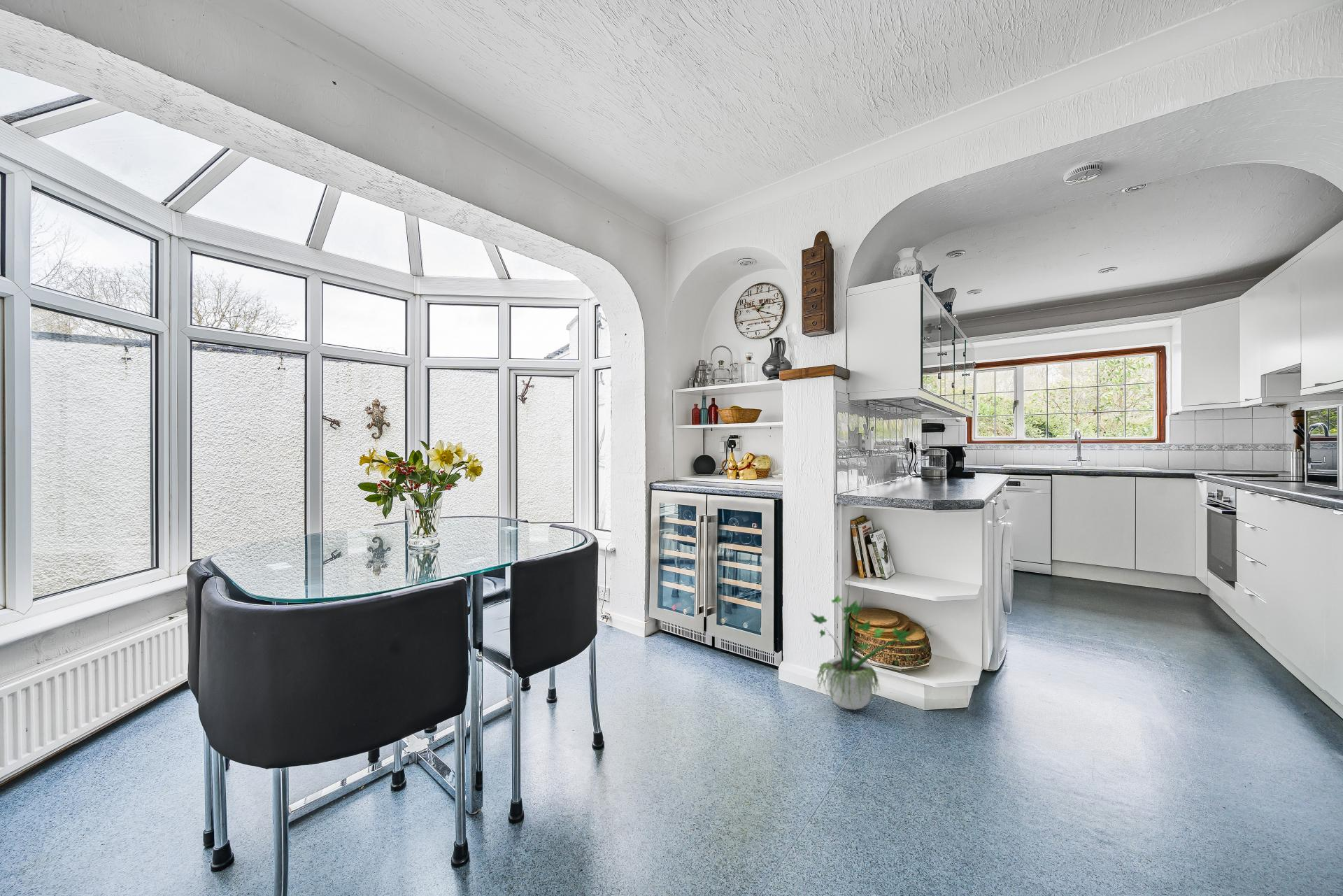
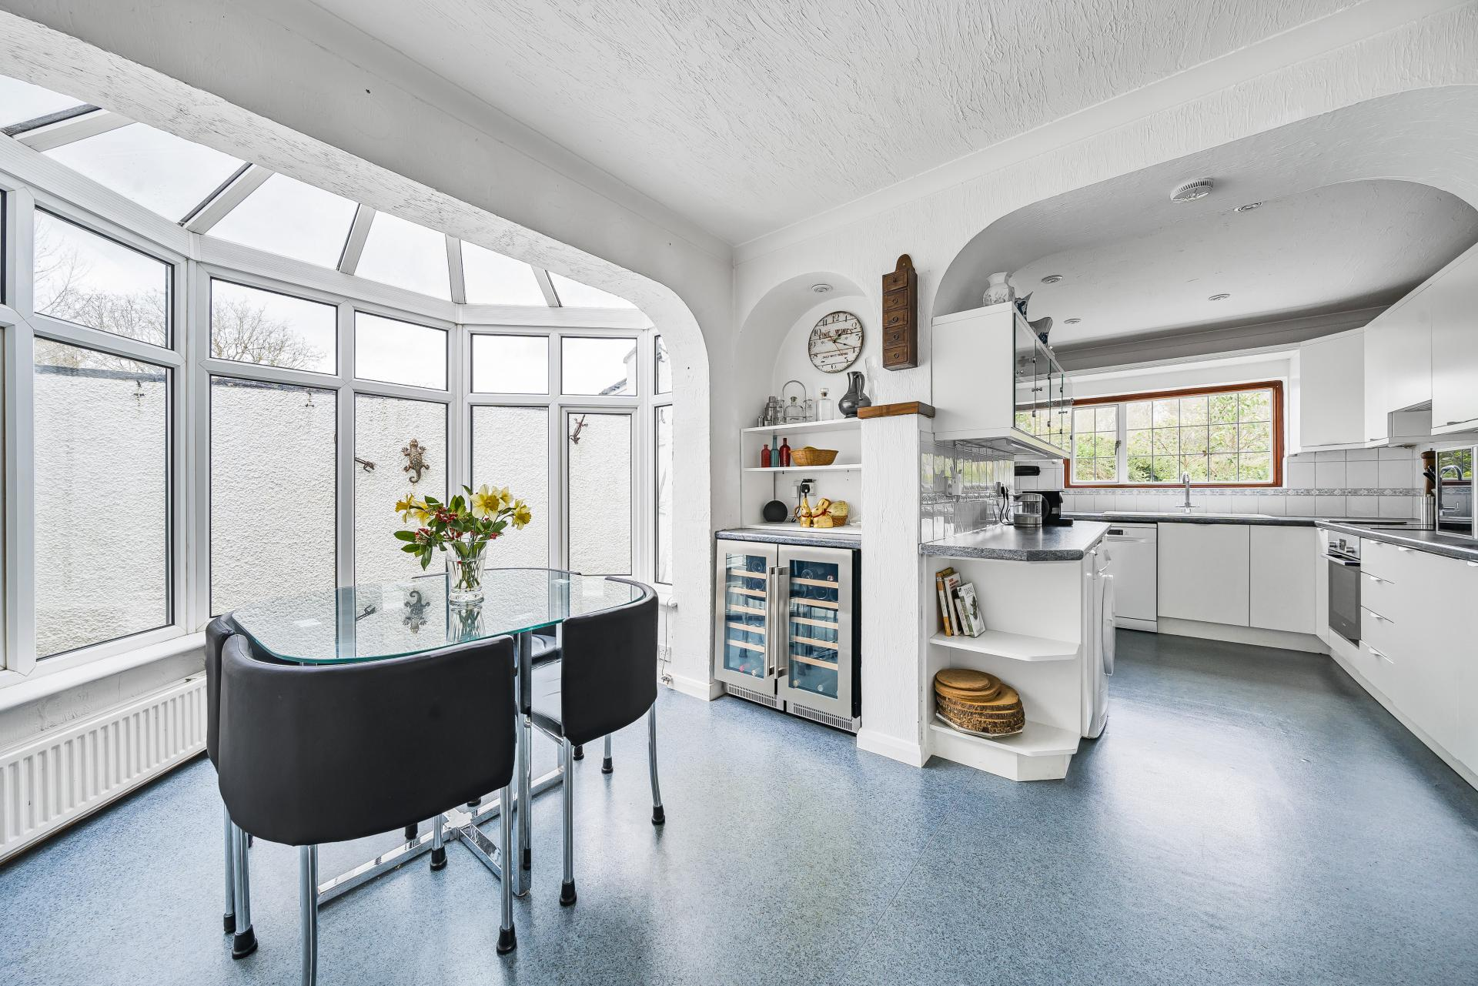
- potted plant (869, 646)
